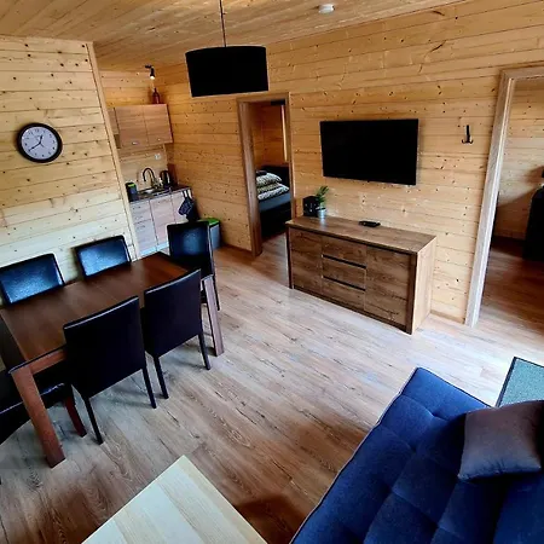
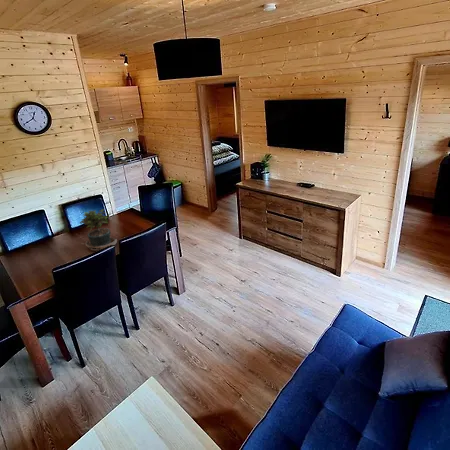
+ potted plant (94, 226)
